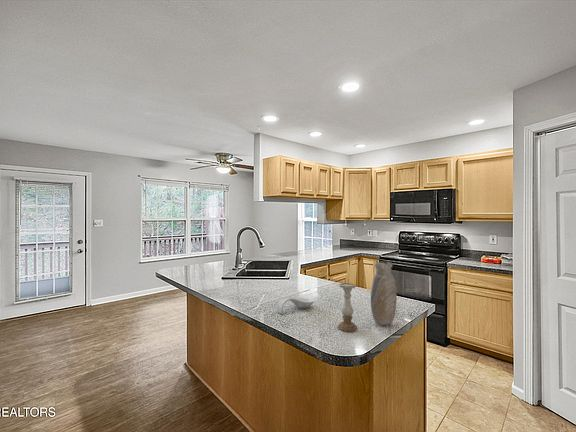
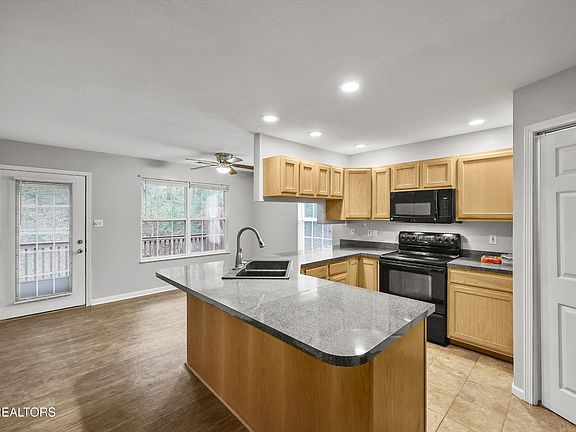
- candle holder (347, 306)
- spoon rest (295, 302)
- vase (383, 293)
